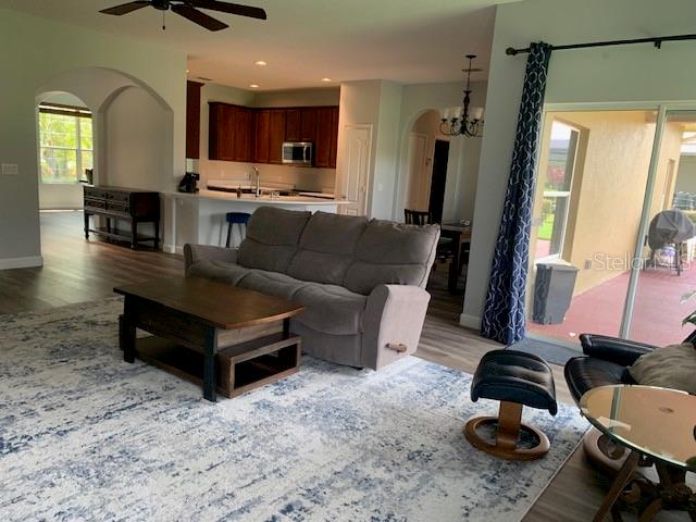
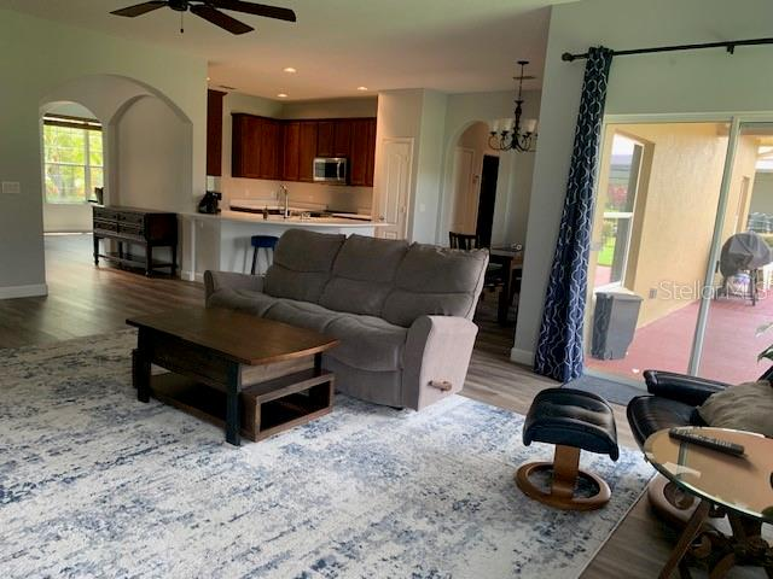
+ remote control (704, 440)
